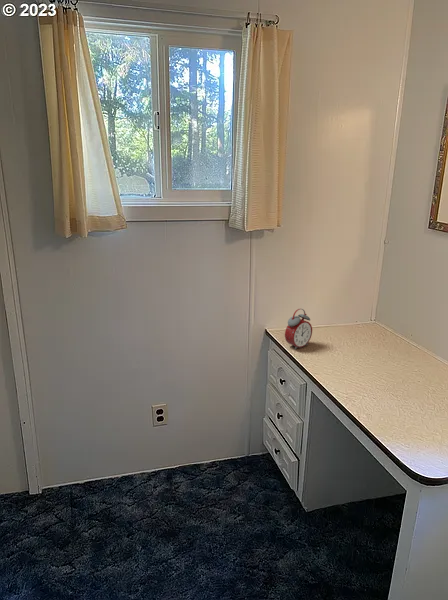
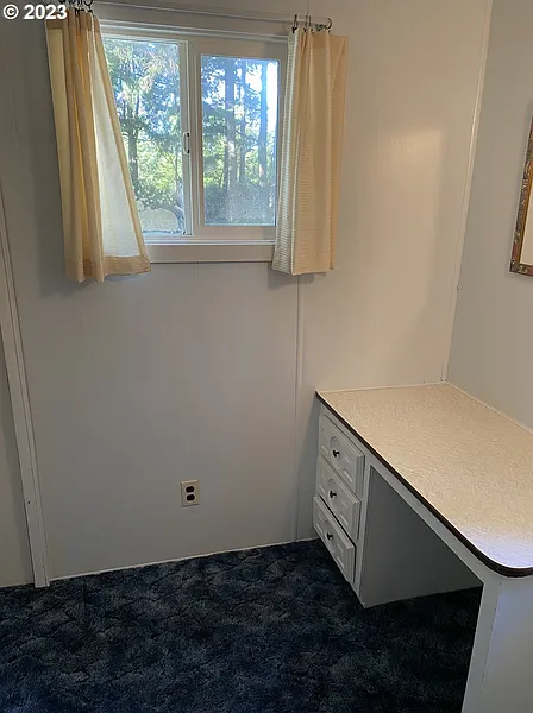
- alarm clock (298, 327)
